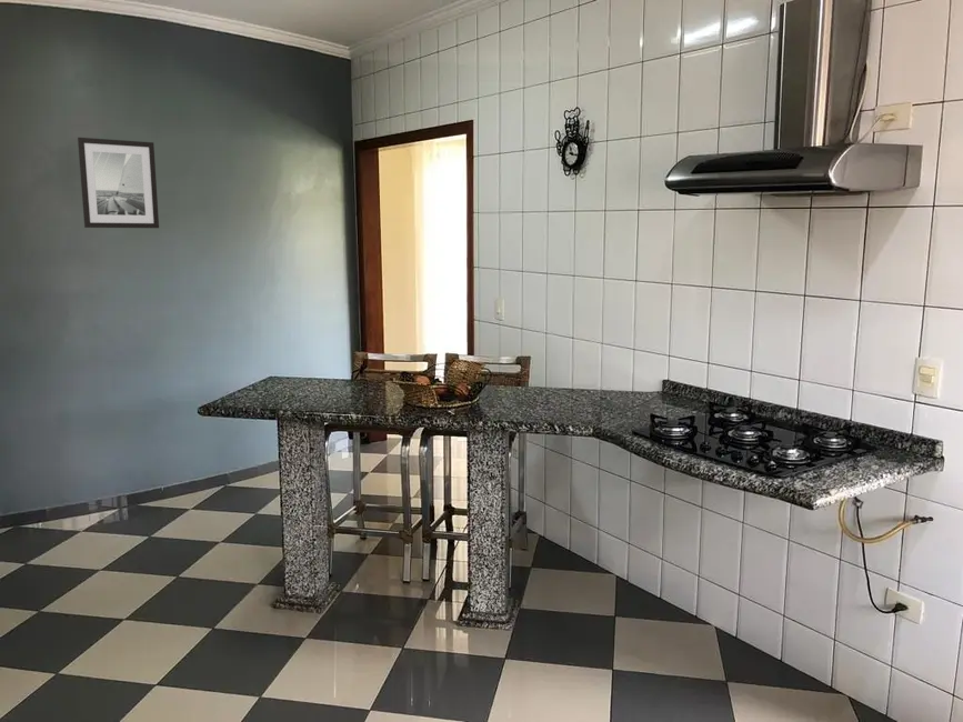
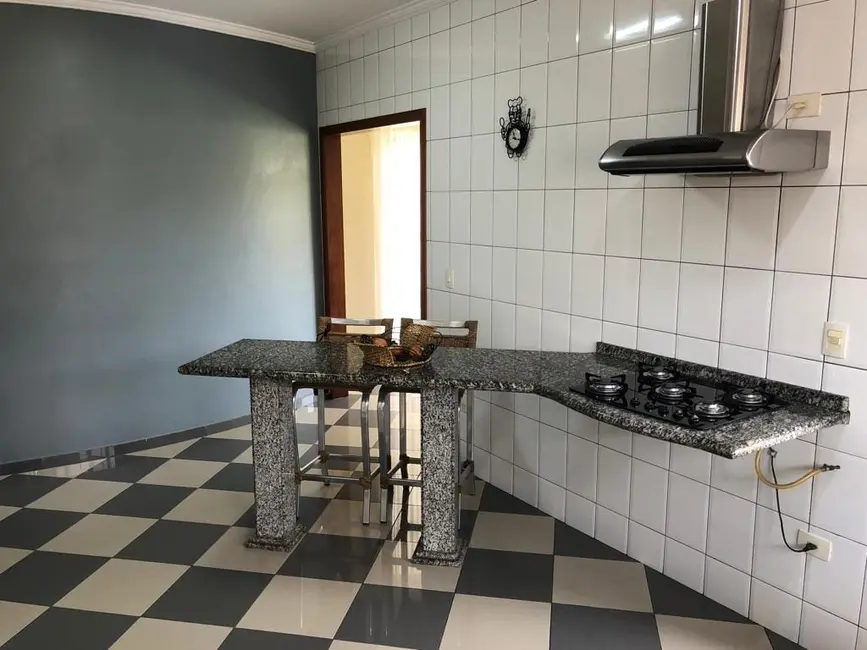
- wall art (119, 183)
